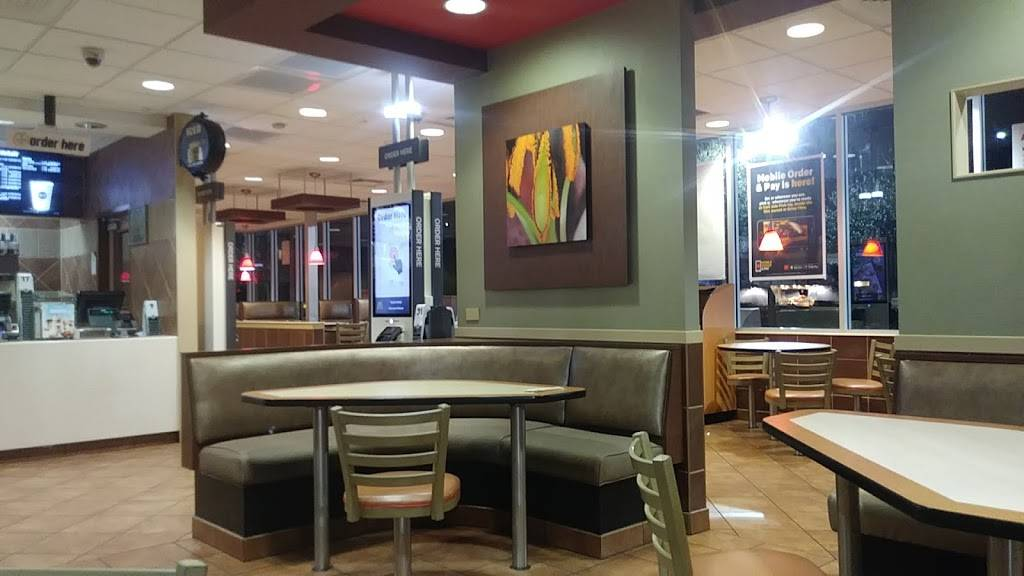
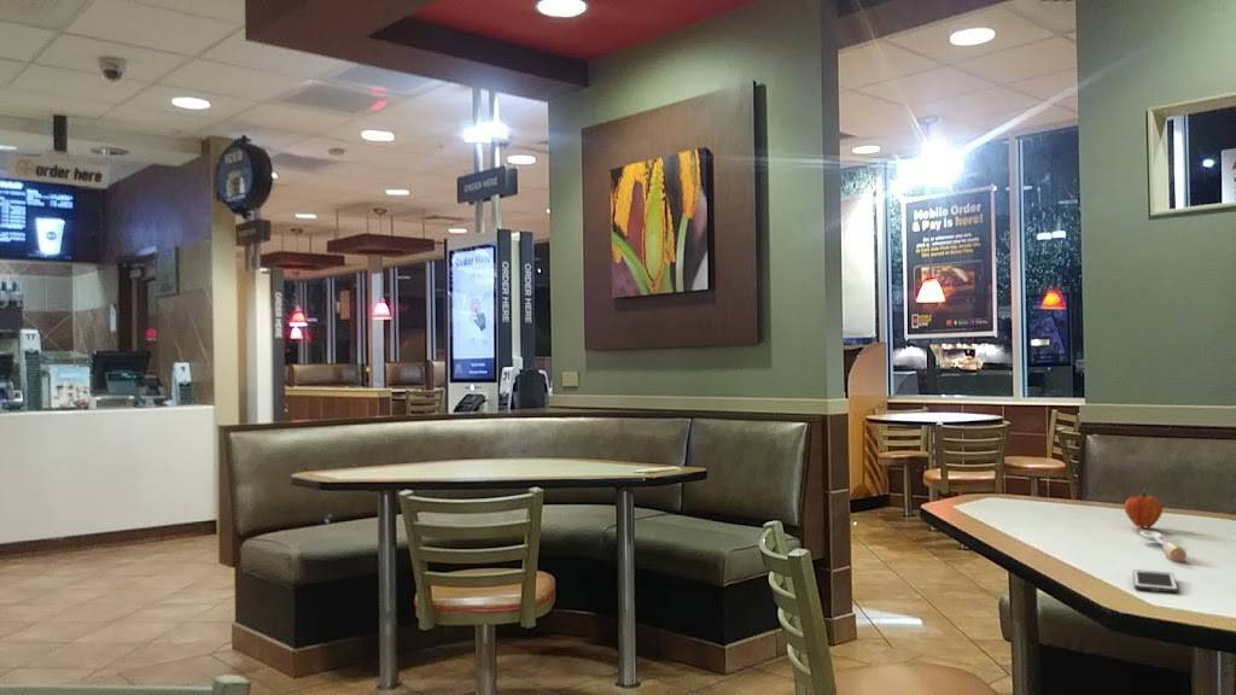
+ spoon (1162, 542)
+ fruit (1143, 509)
+ cell phone (1154, 580)
